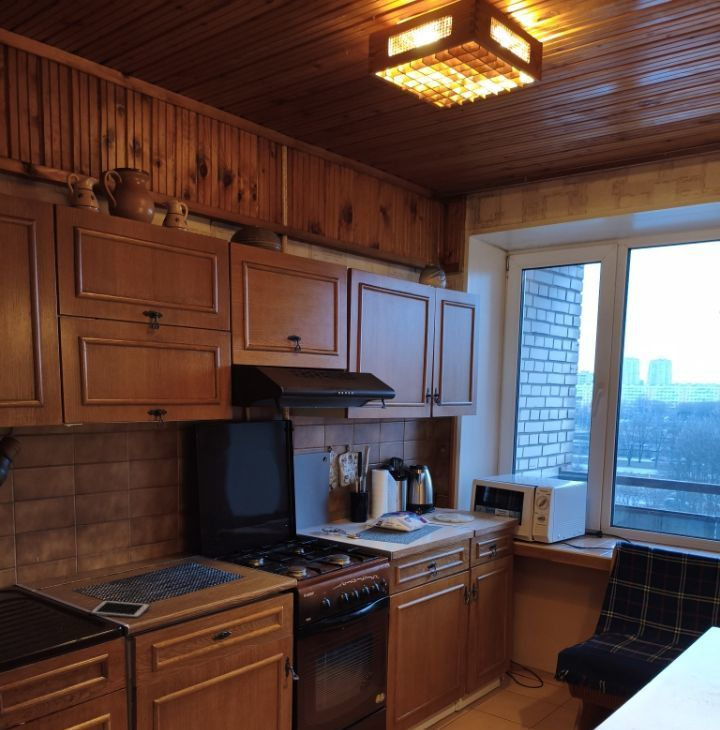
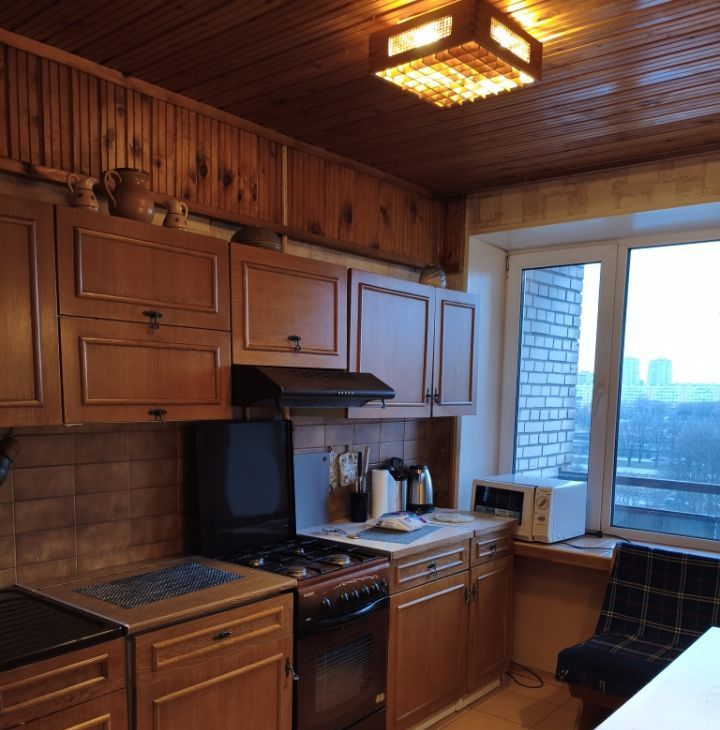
- cell phone (120, 609)
